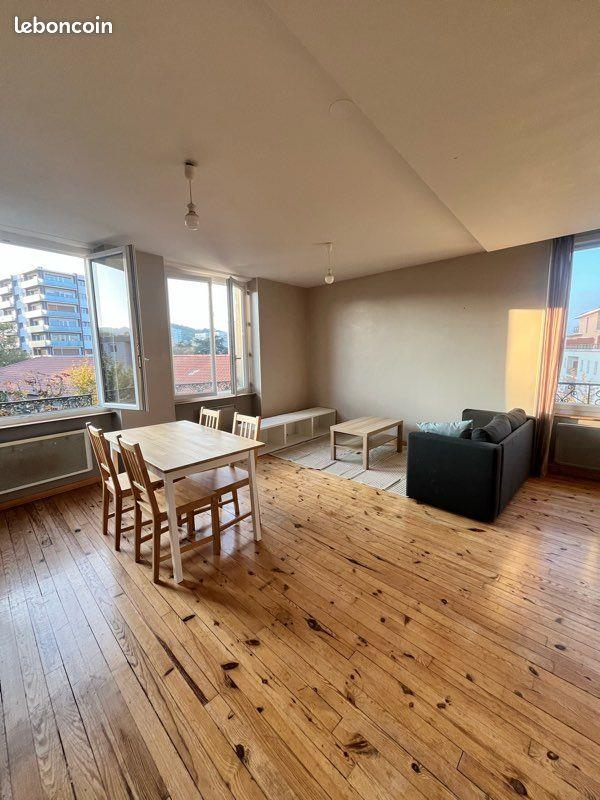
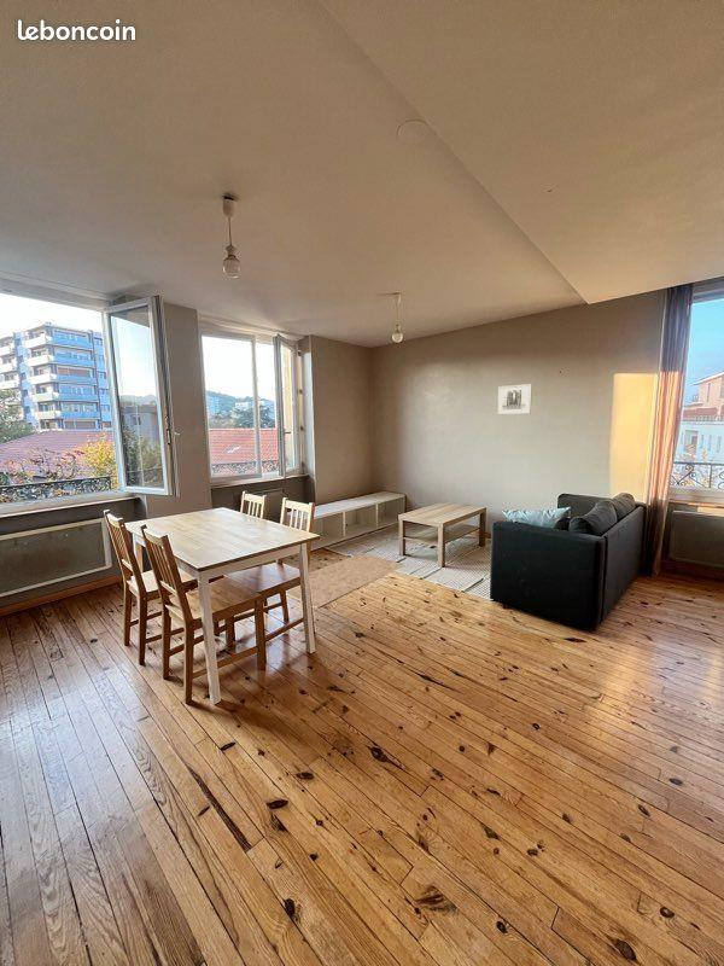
+ wall art (513, 400)
+ rug (343, 575)
